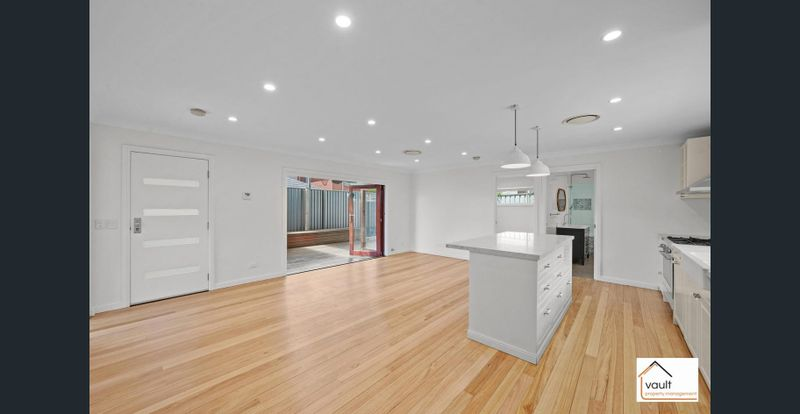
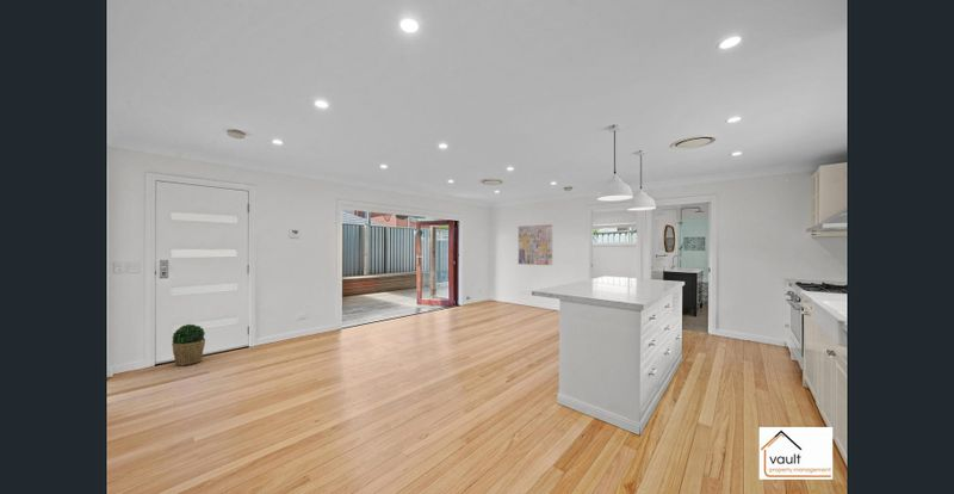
+ potted plant (188, 344)
+ wall art (534, 245)
